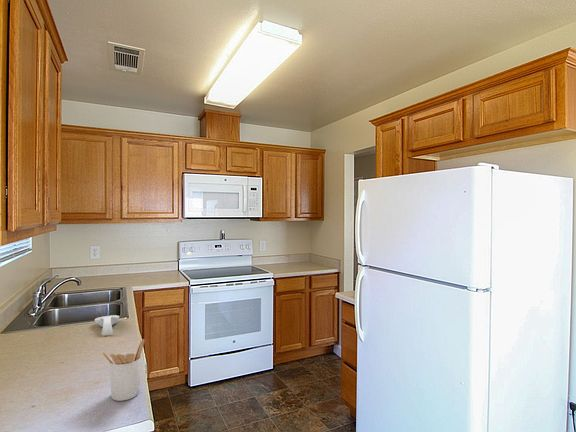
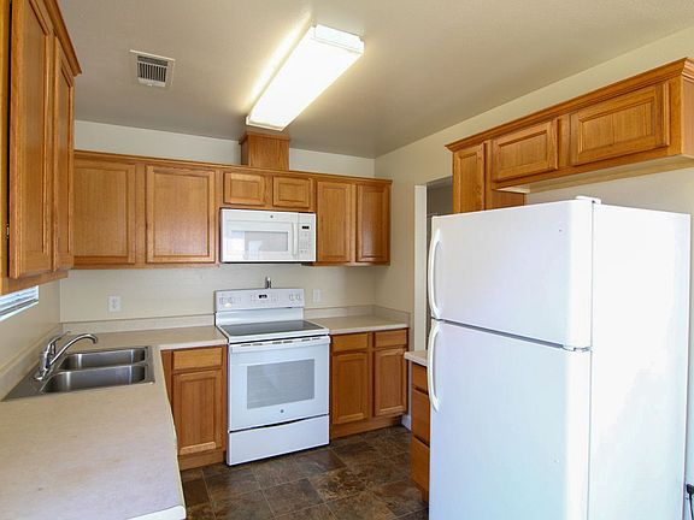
- utensil holder (124, 370)
- spoon rest (107, 321)
